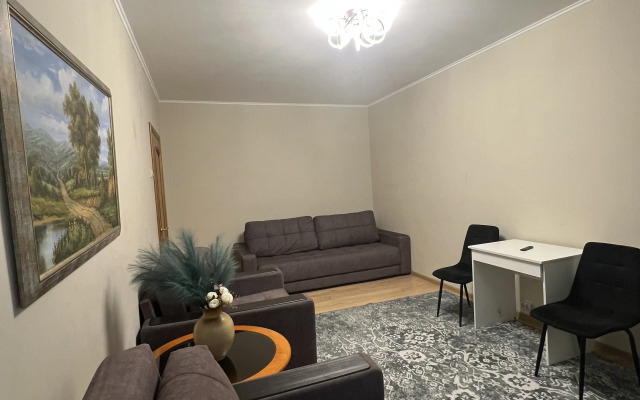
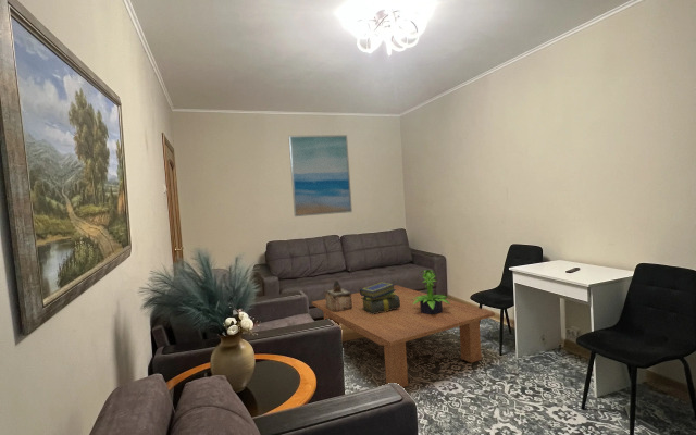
+ potted plant (431, 290)
+ wall art (321, 175)
+ decorative box (337, 294)
+ coffee table (395, 327)
+ stack of books (378, 297)
